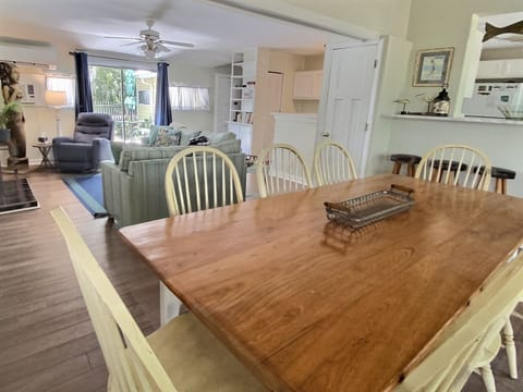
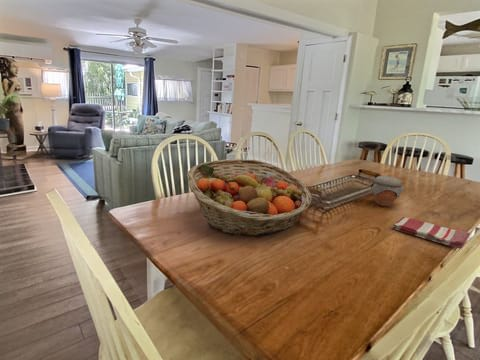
+ dish towel (430, 229)
+ jar (386, 191)
+ fruit basket (250, 193)
